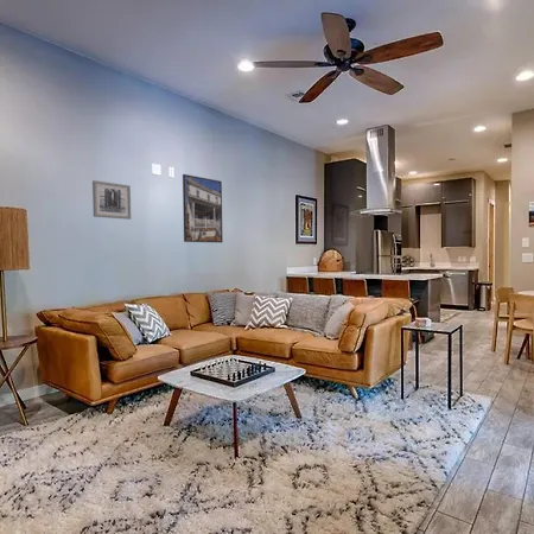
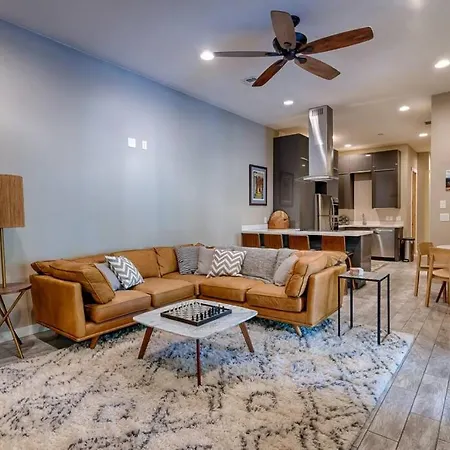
- wall art (112, 201)
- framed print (203, 210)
